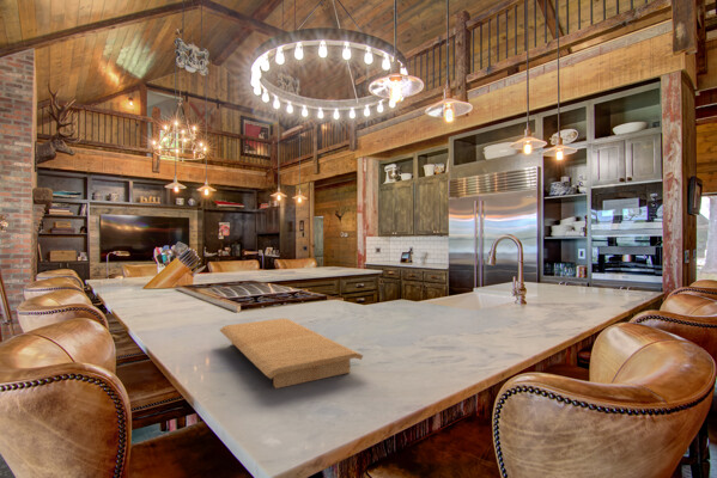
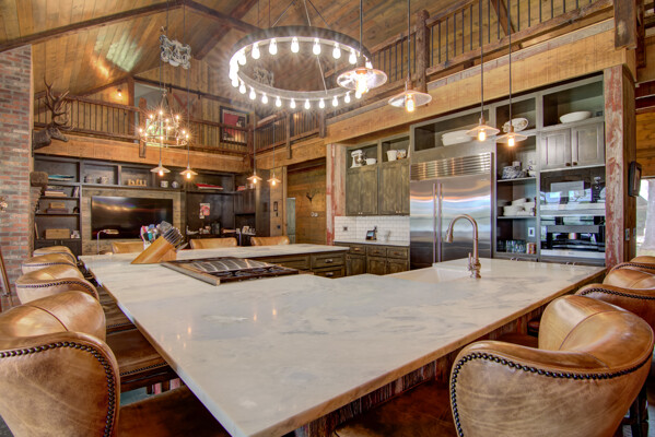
- cutting board (281, 347)
